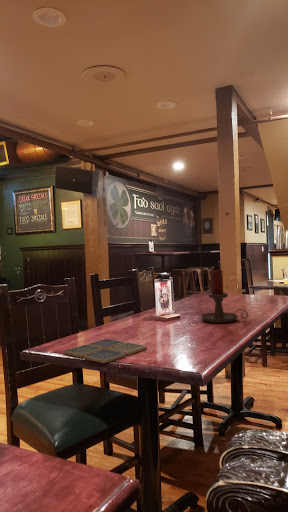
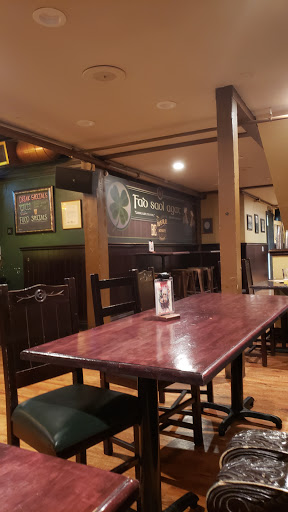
- drink coaster (105, 349)
- candle holder (223, 294)
